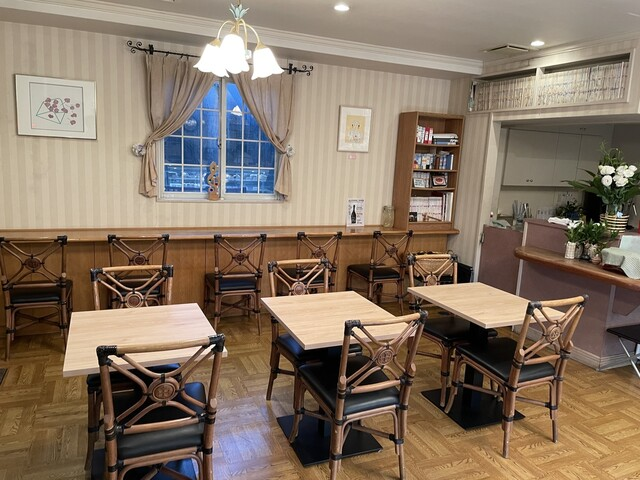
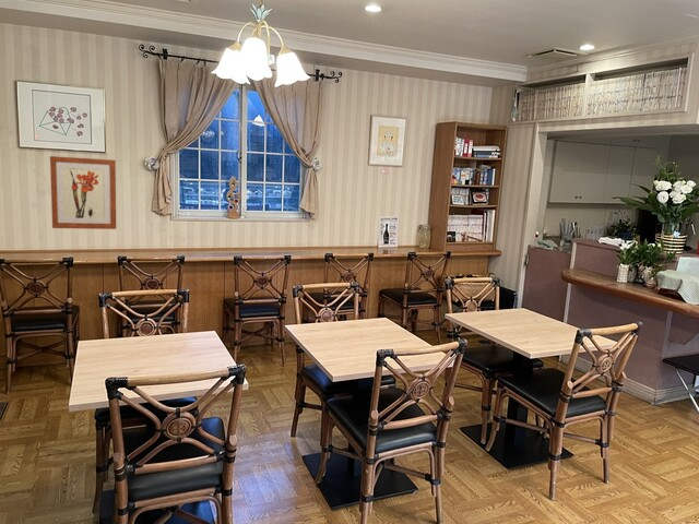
+ wall art (84, 193)
